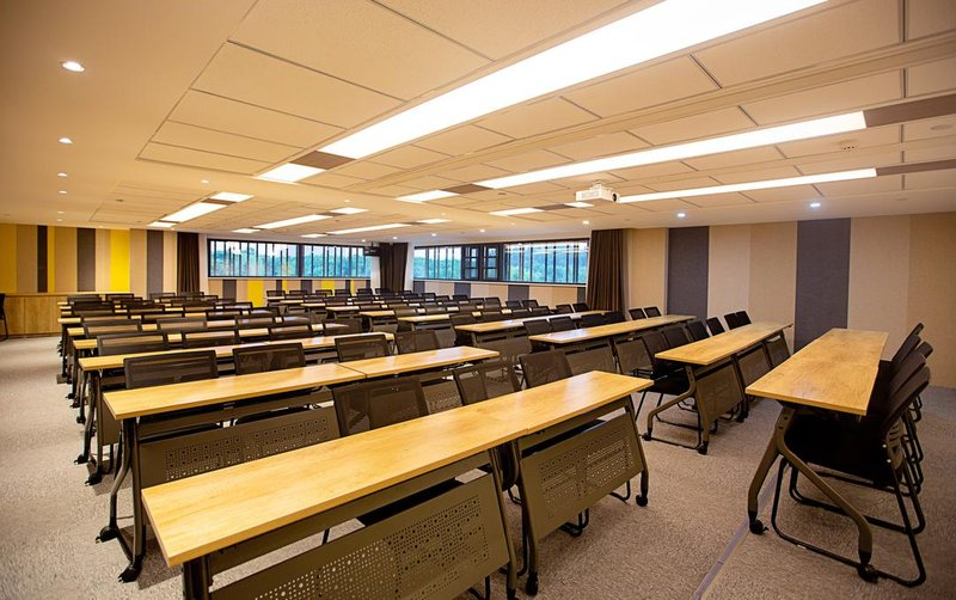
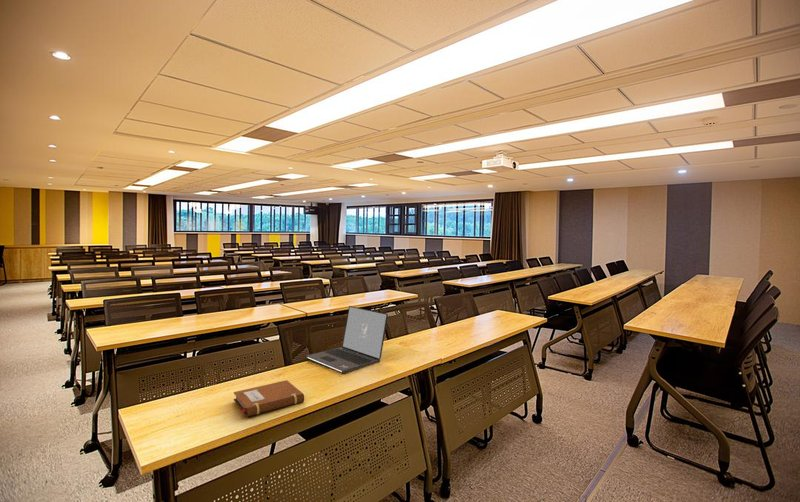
+ laptop (346, 336)
+ notebook (267, 397)
